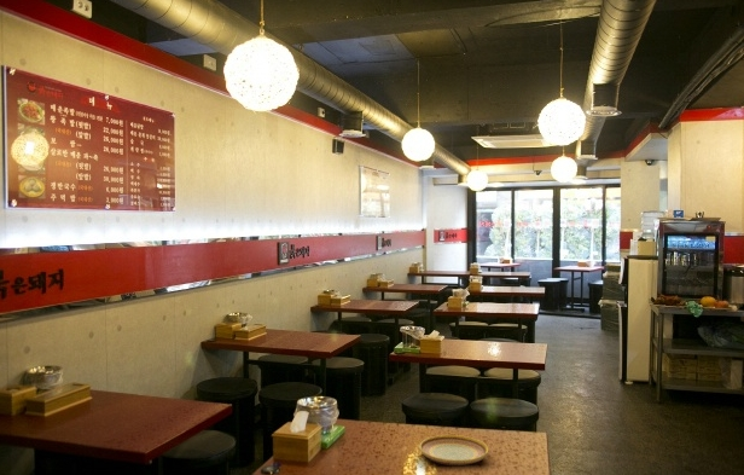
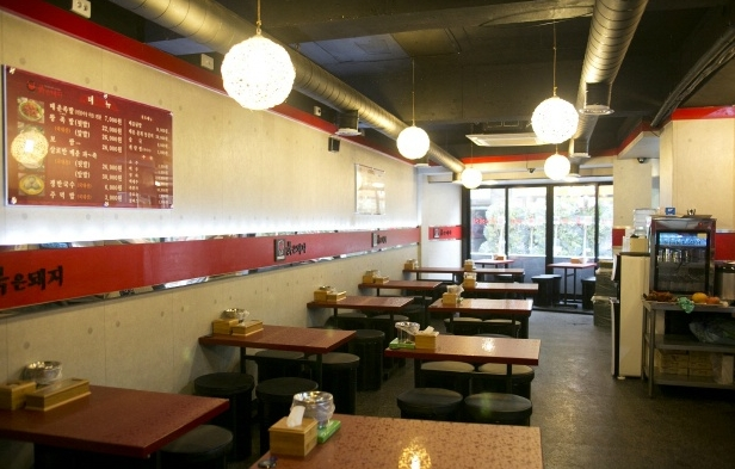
- plate (453, 451)
